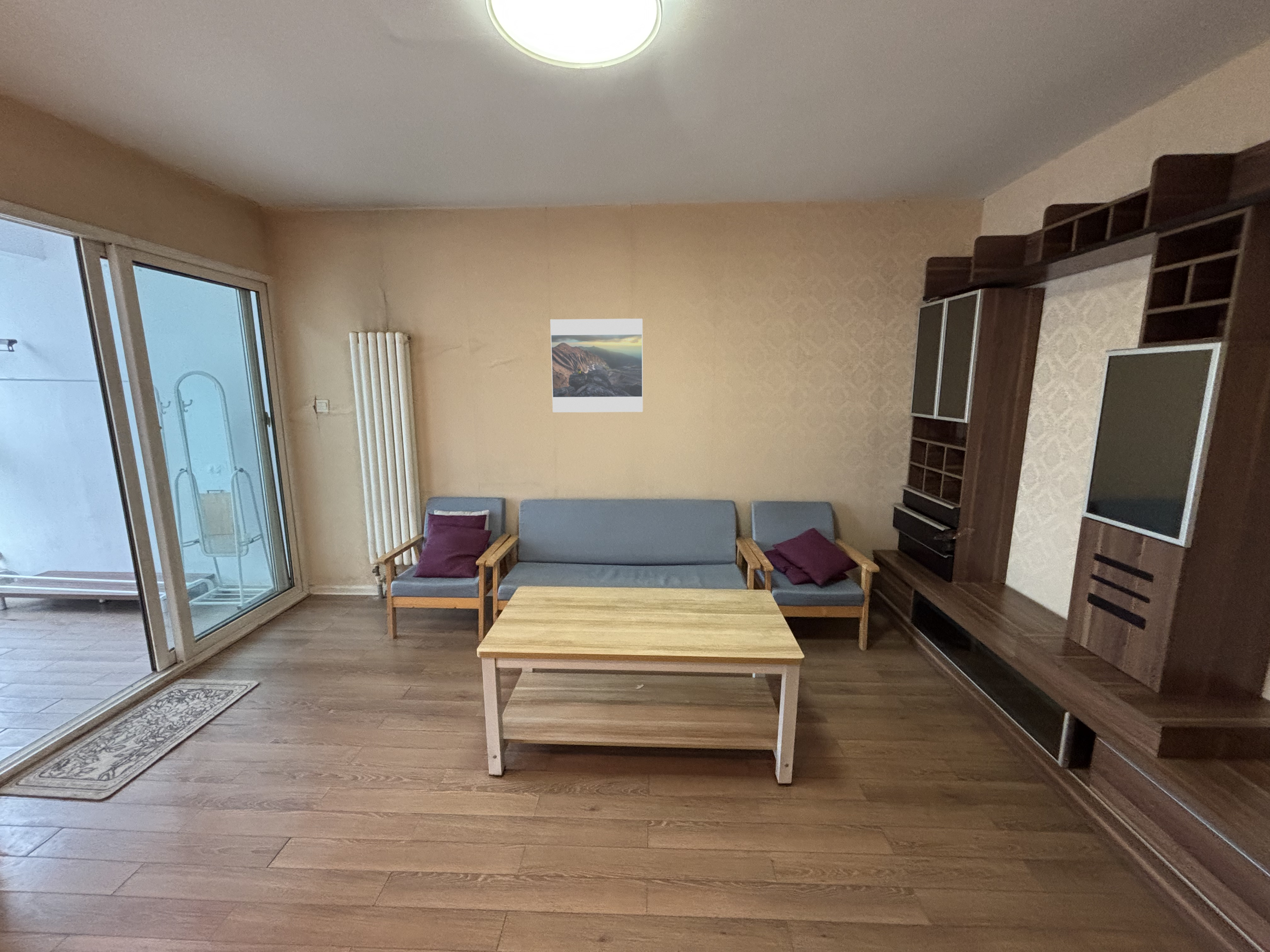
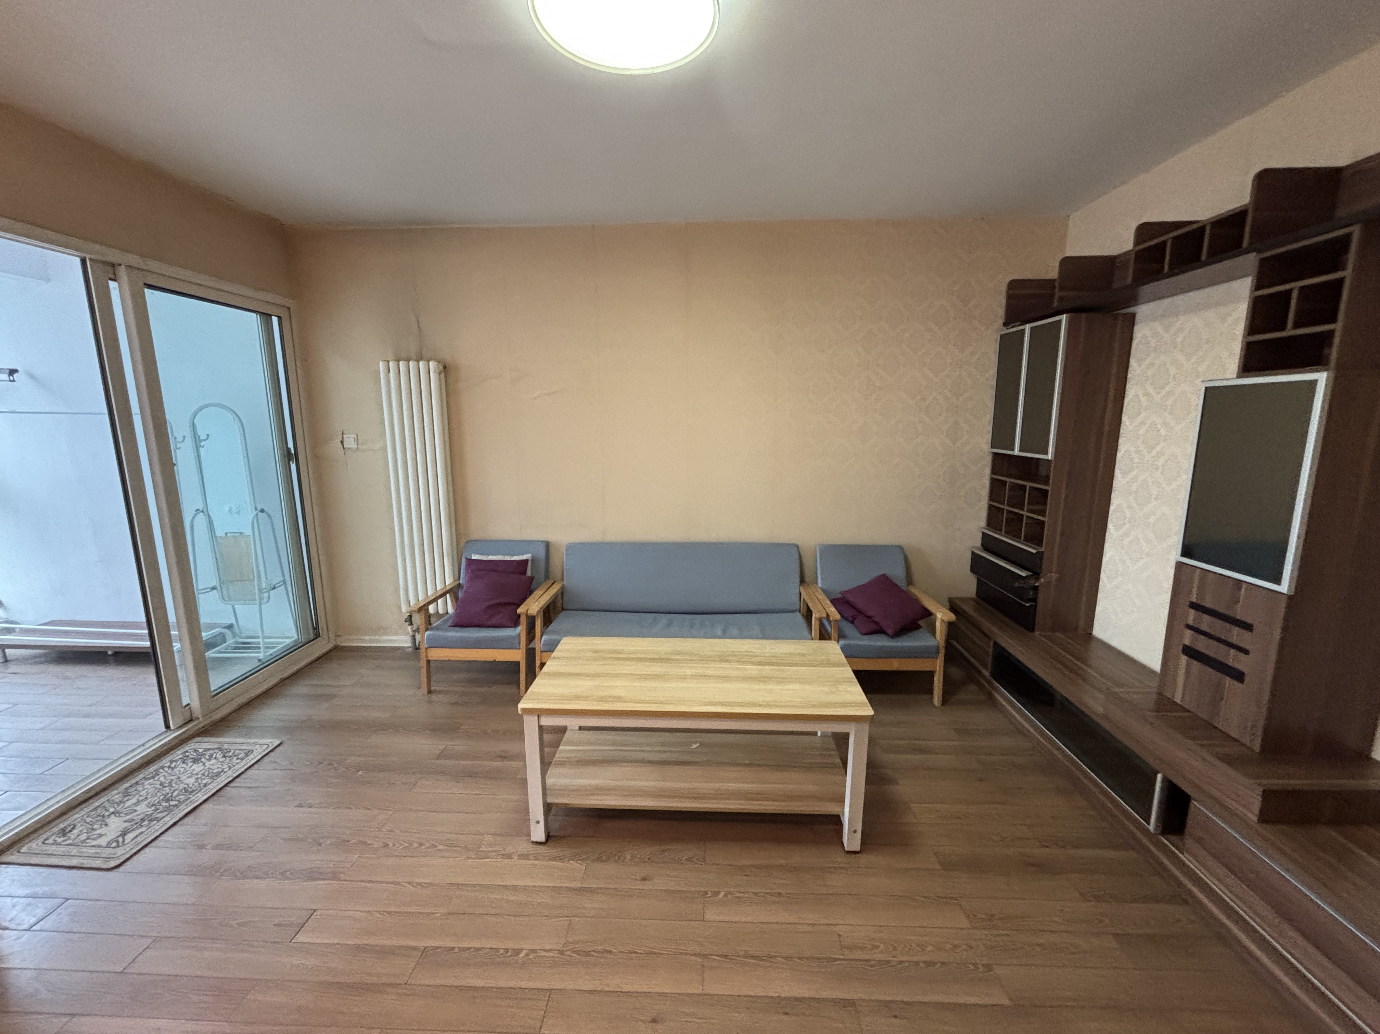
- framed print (597, 366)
